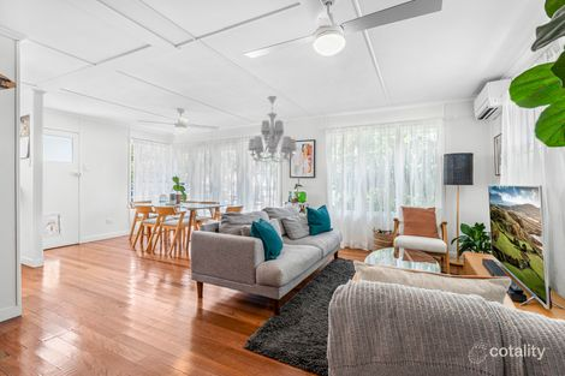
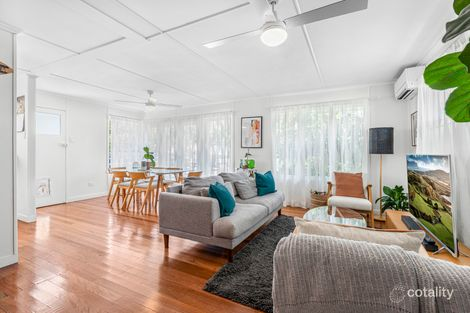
- chandelier (272, 130)
